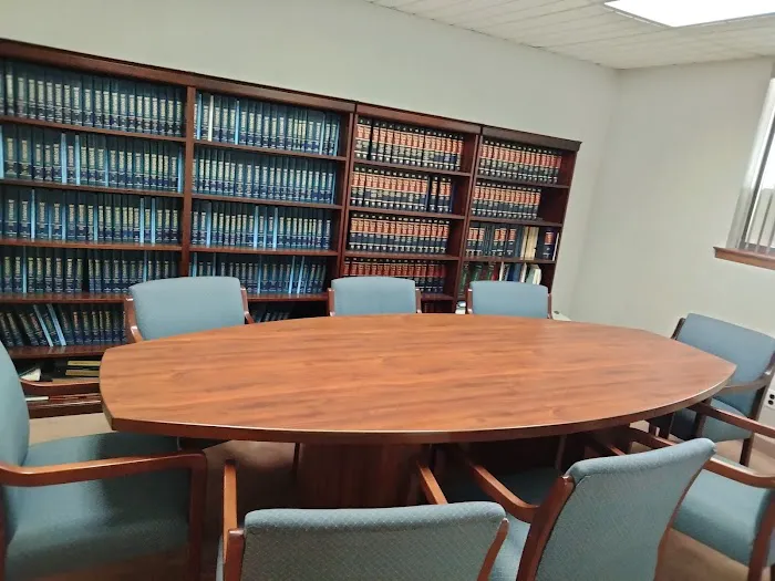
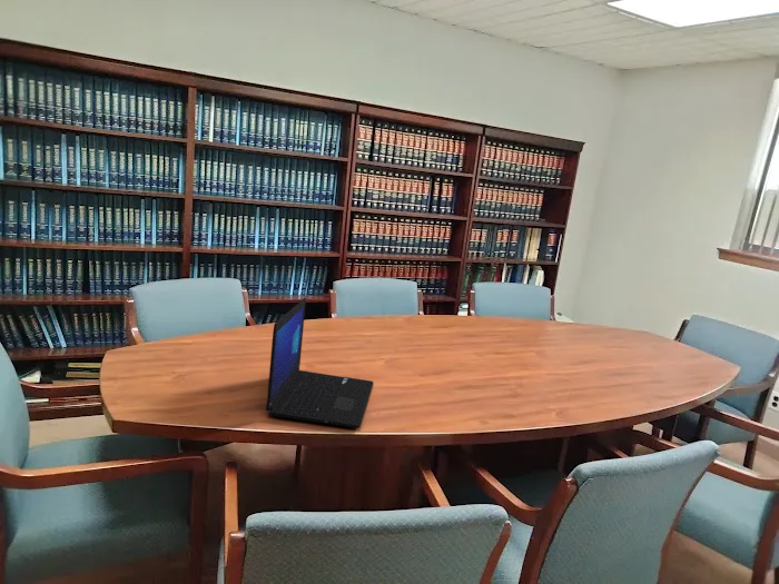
+ laptop (325, 374)
